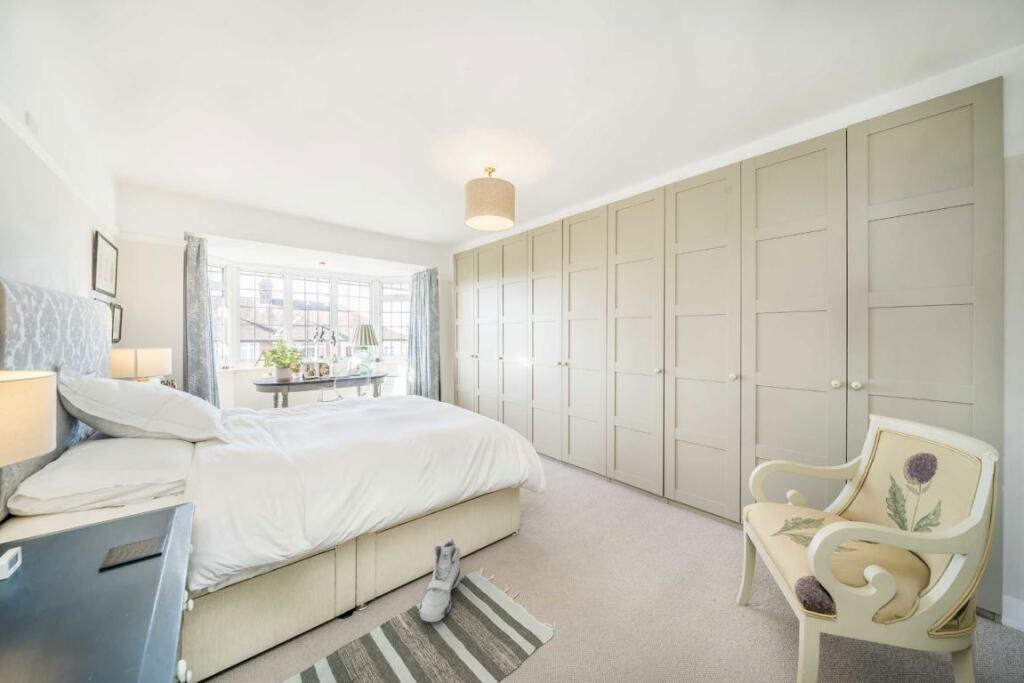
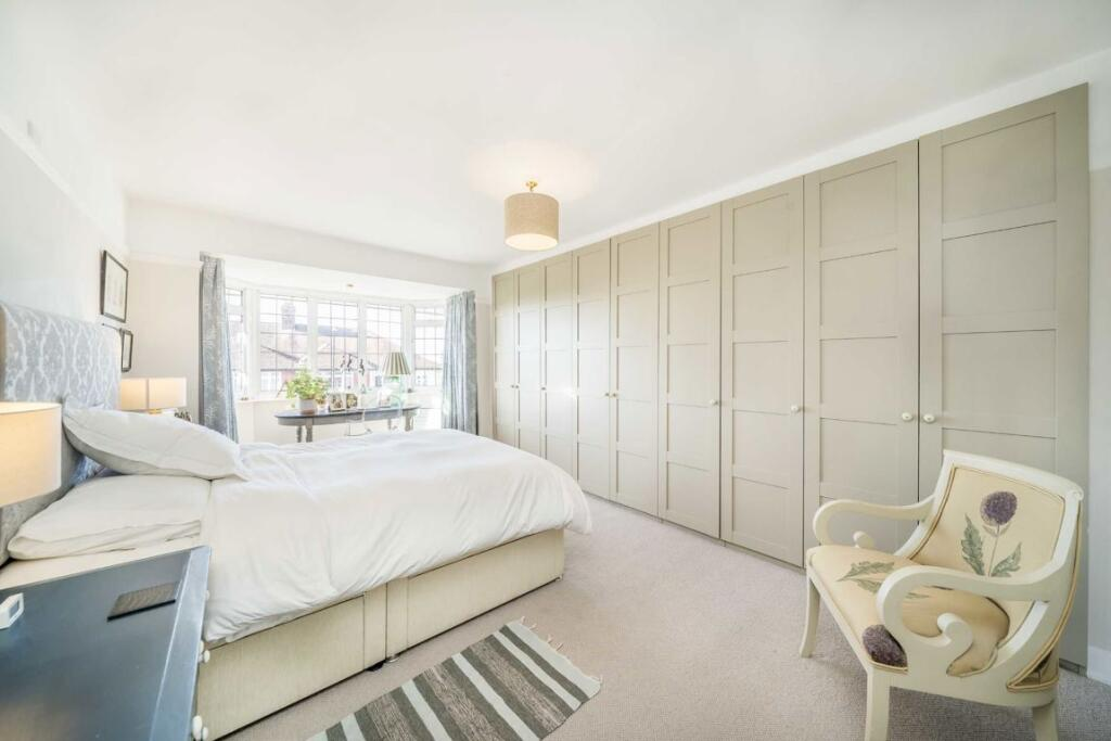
- sneaker (441, 575)
